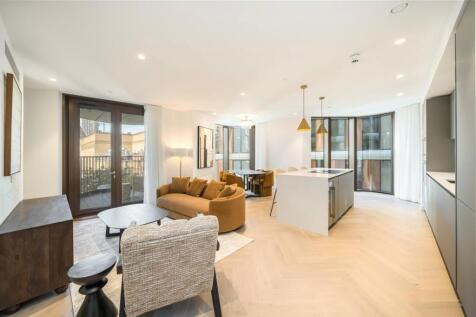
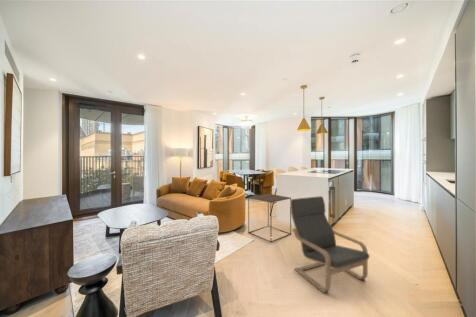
+ side table (268, 215)
+ lounge chair (326, 237)
